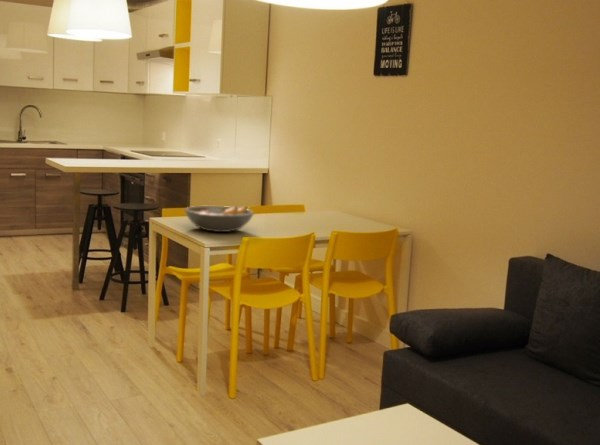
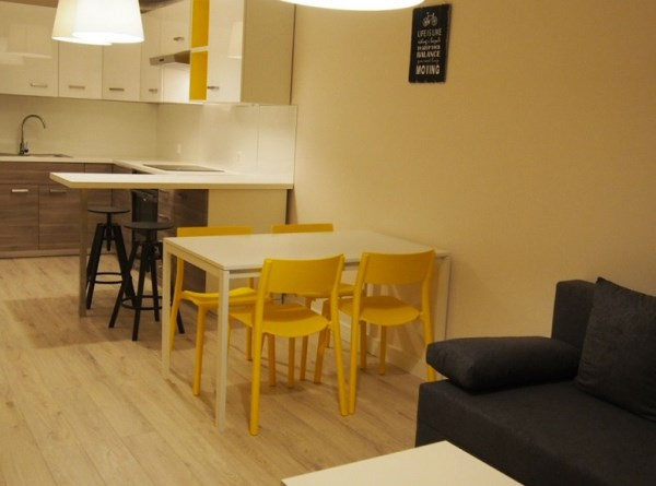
- fruit bowl (219, 217)
